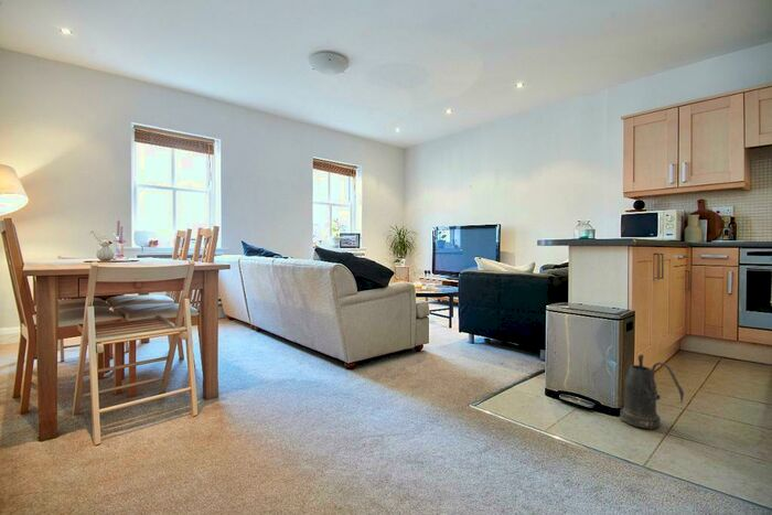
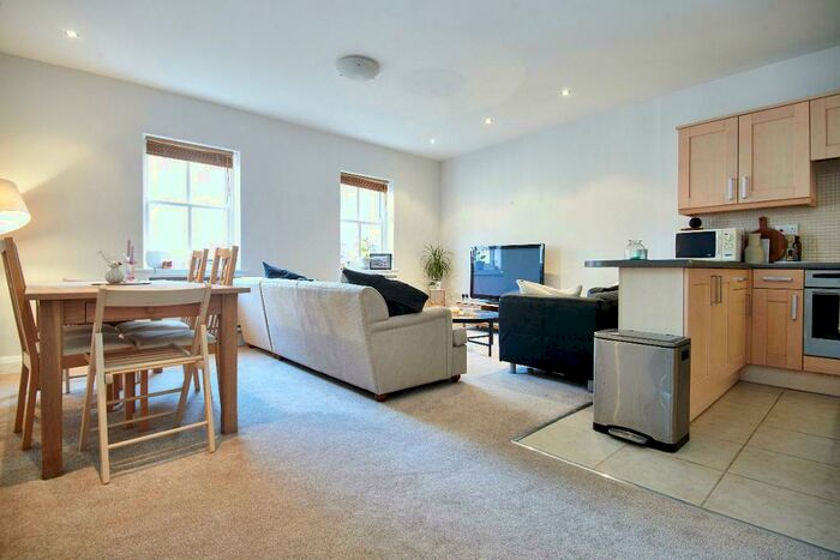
- watering can (646, 391)
